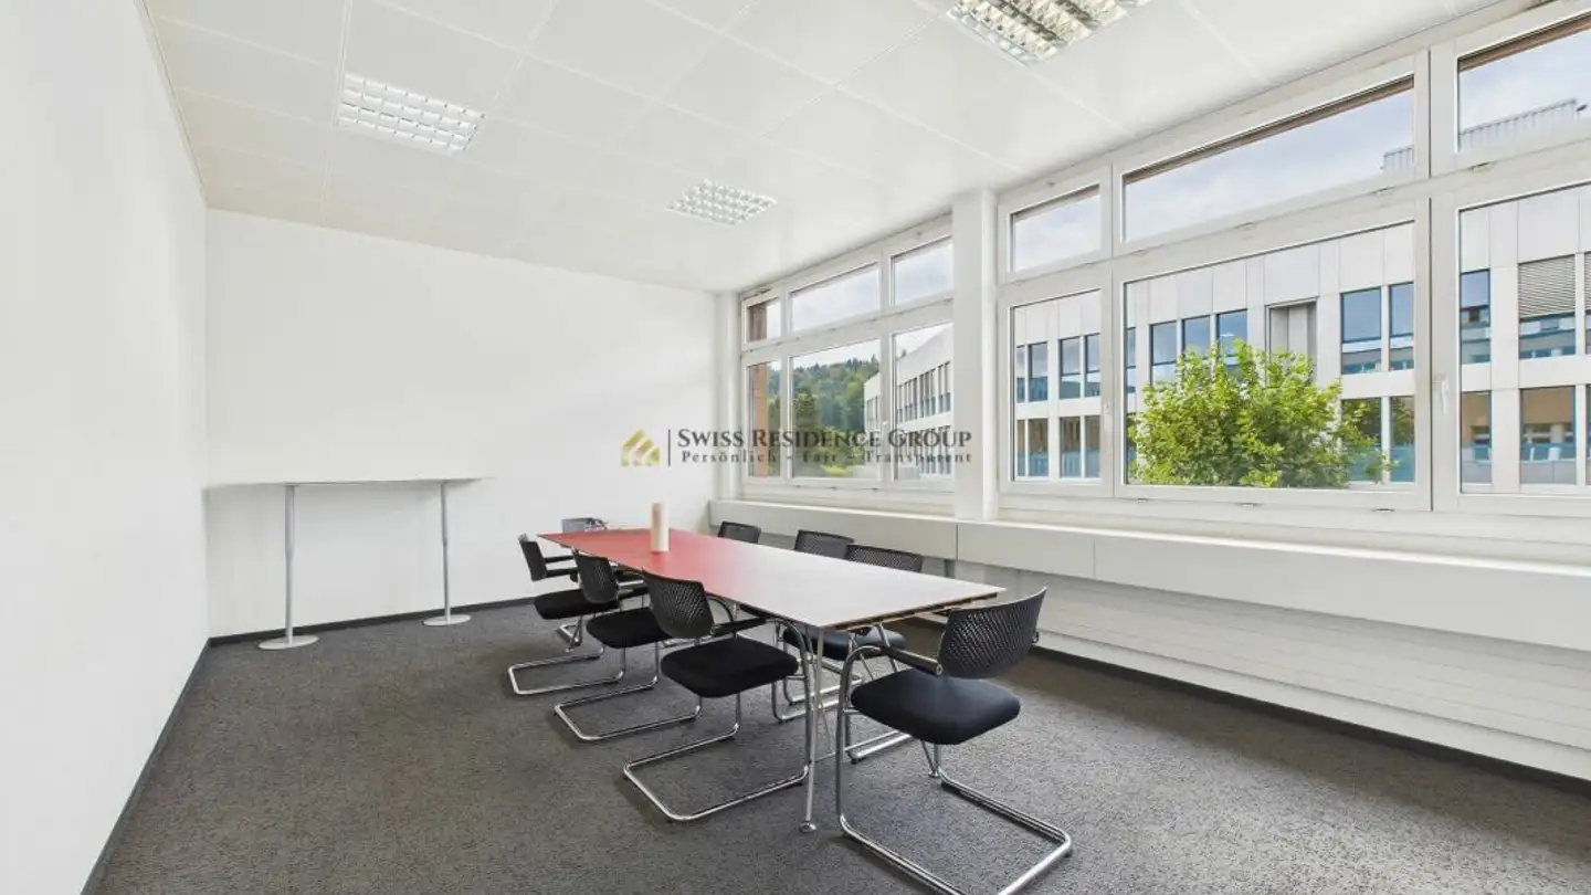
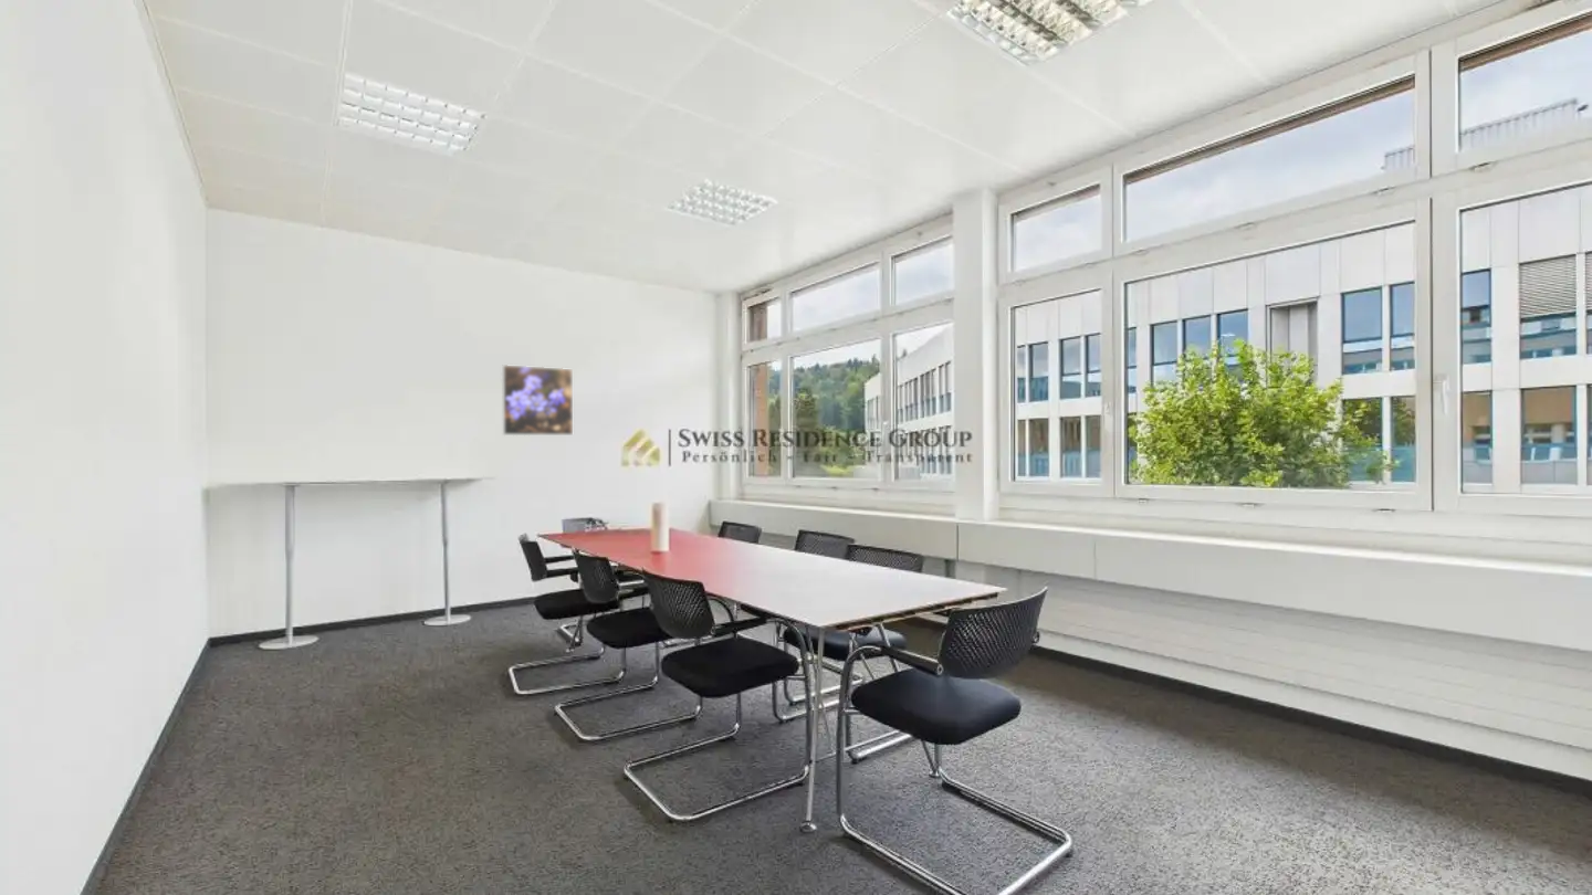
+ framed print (538, 400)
